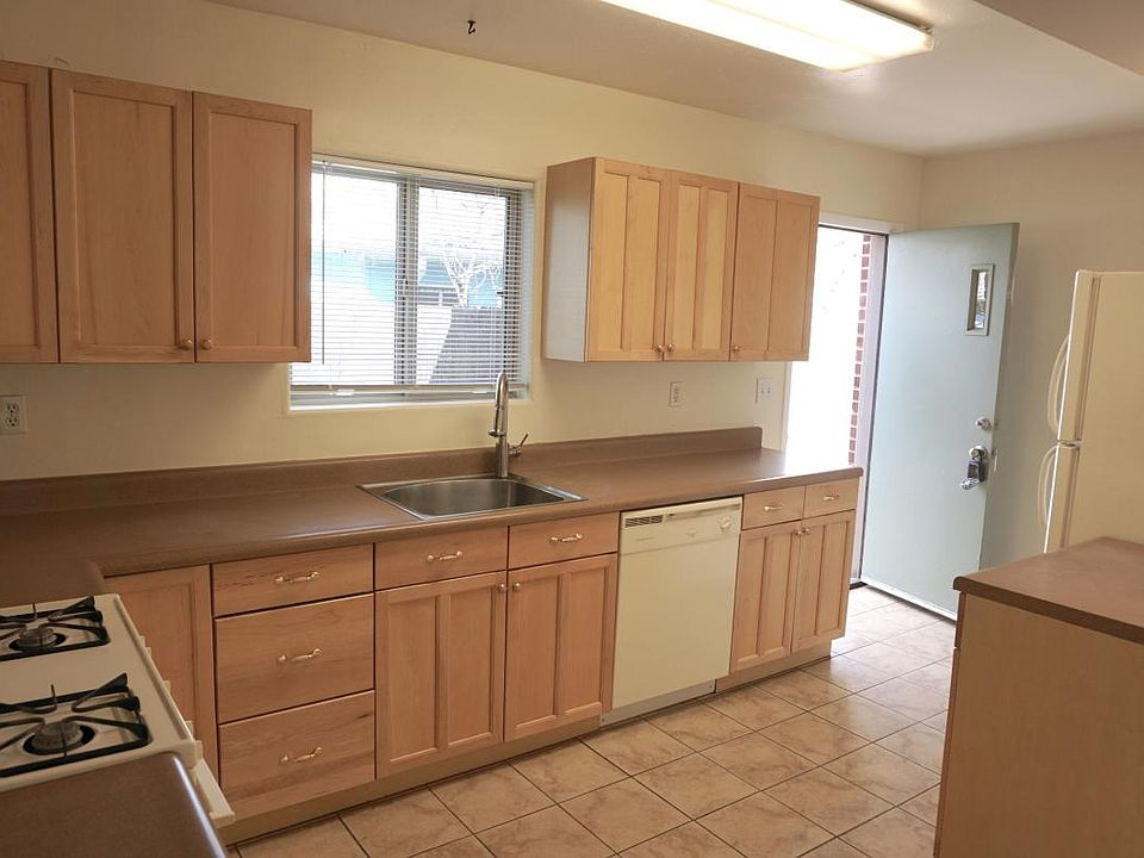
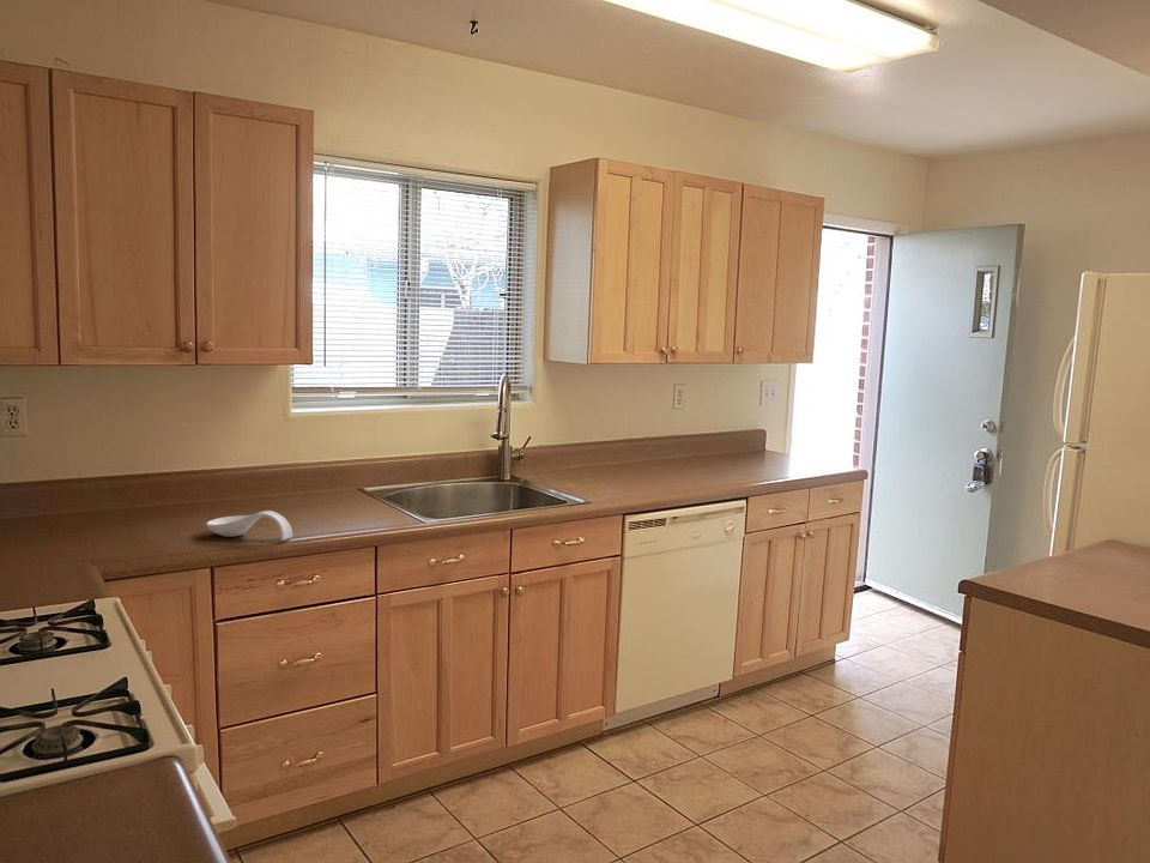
+ spoon rest (249, 523)
